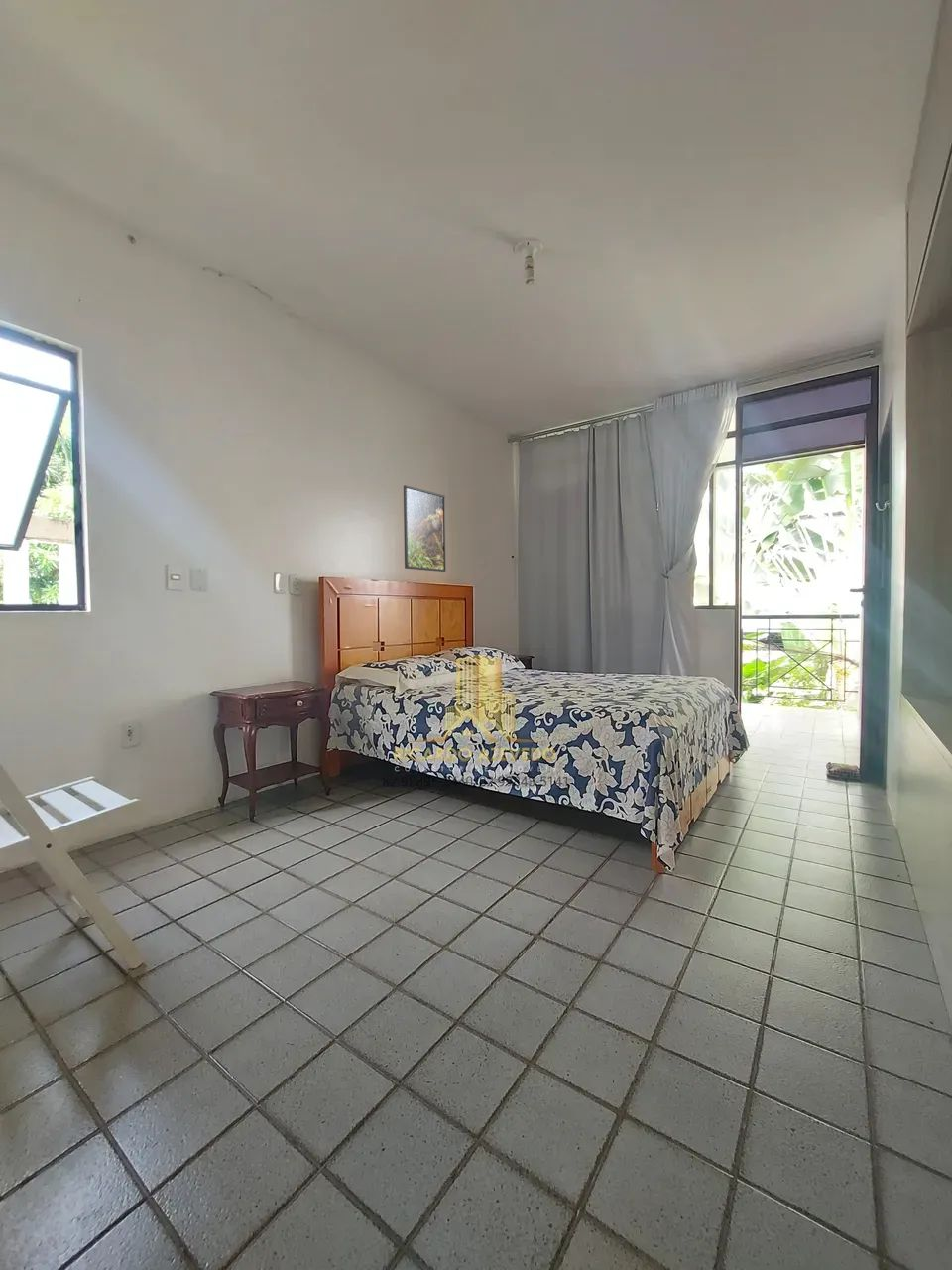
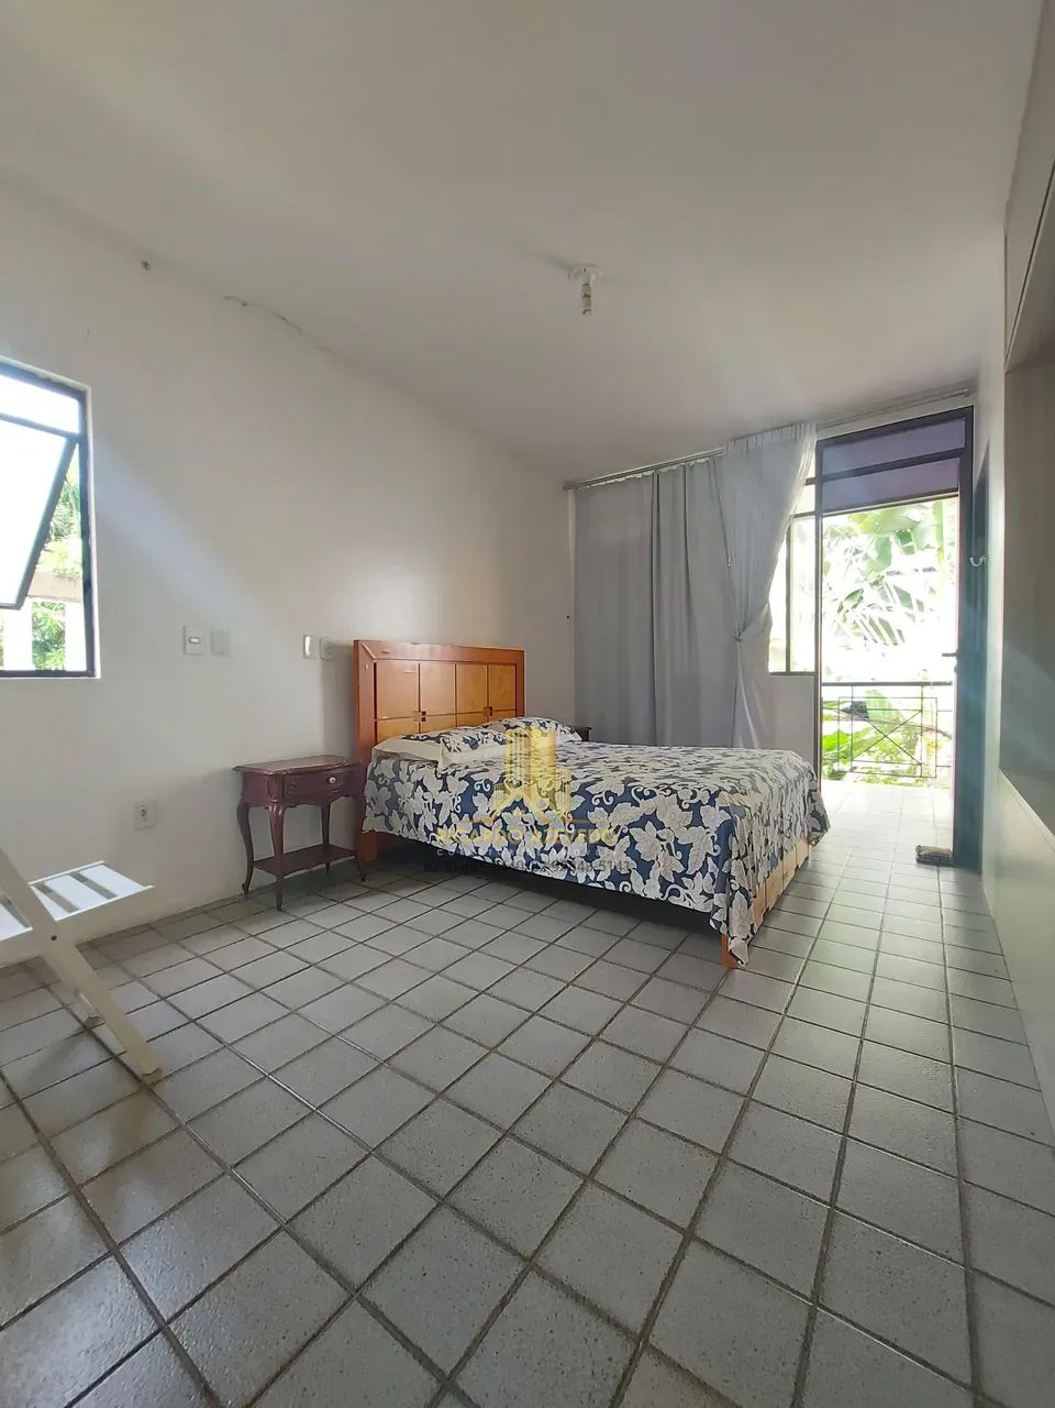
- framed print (425, 530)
